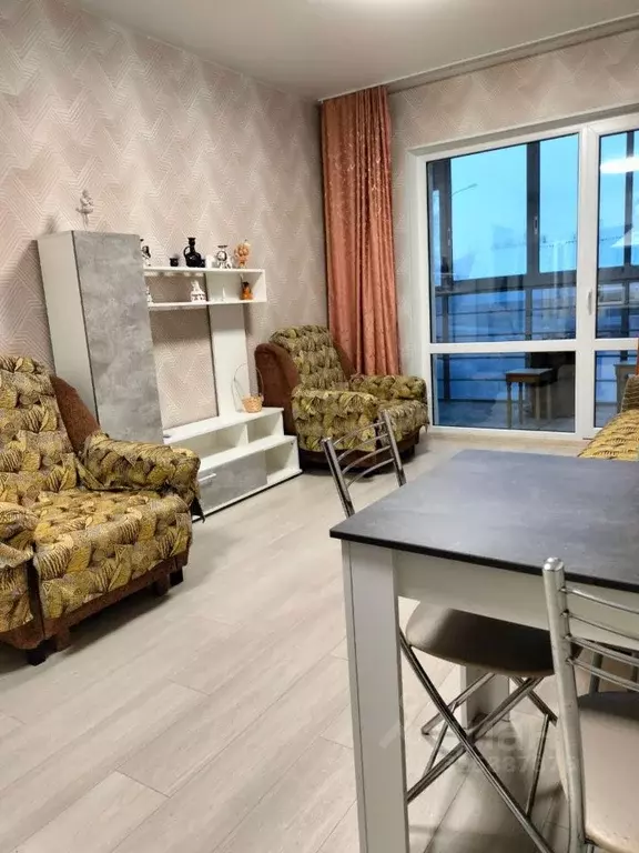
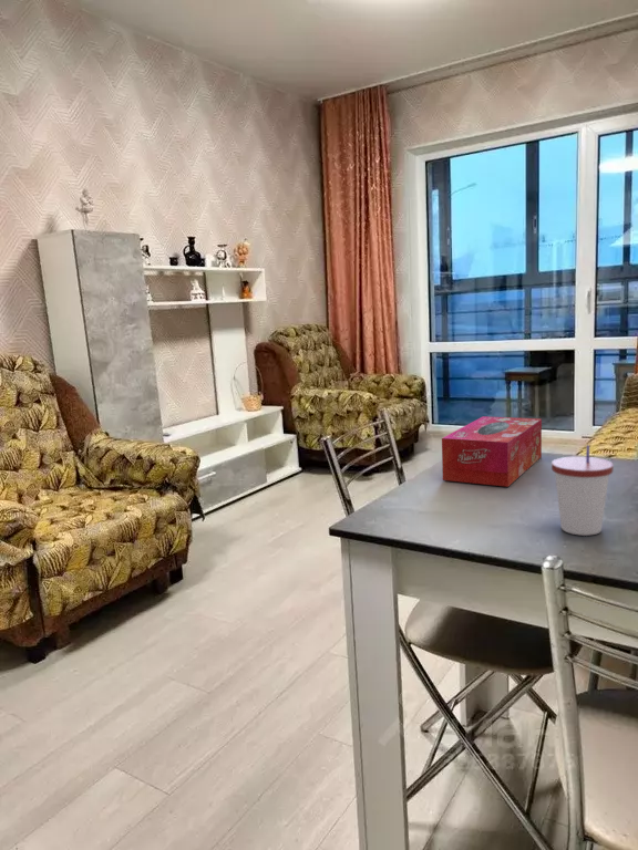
+ tissue box (494, 447)
+ cup (582, 487)
